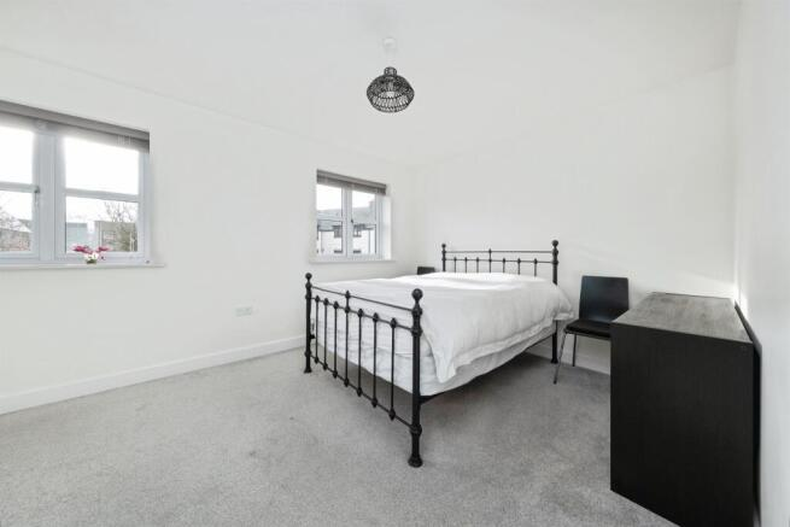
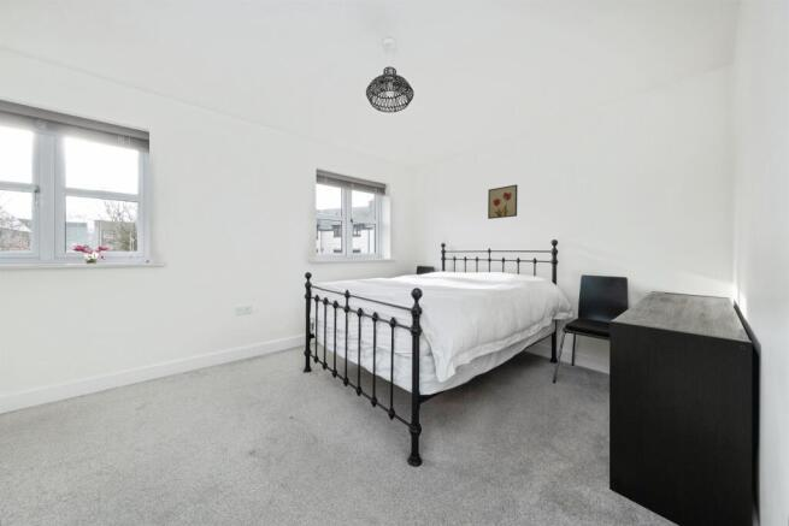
+ wall art (502, 202)
